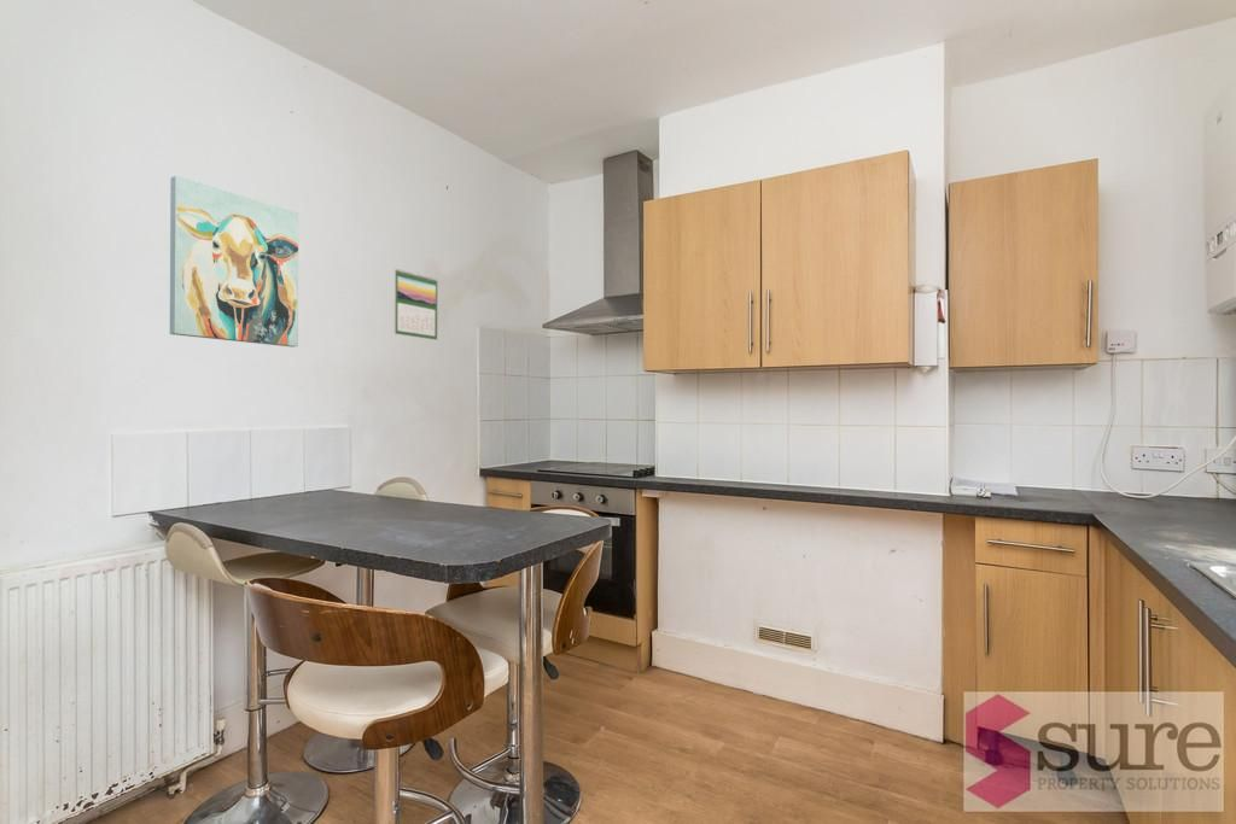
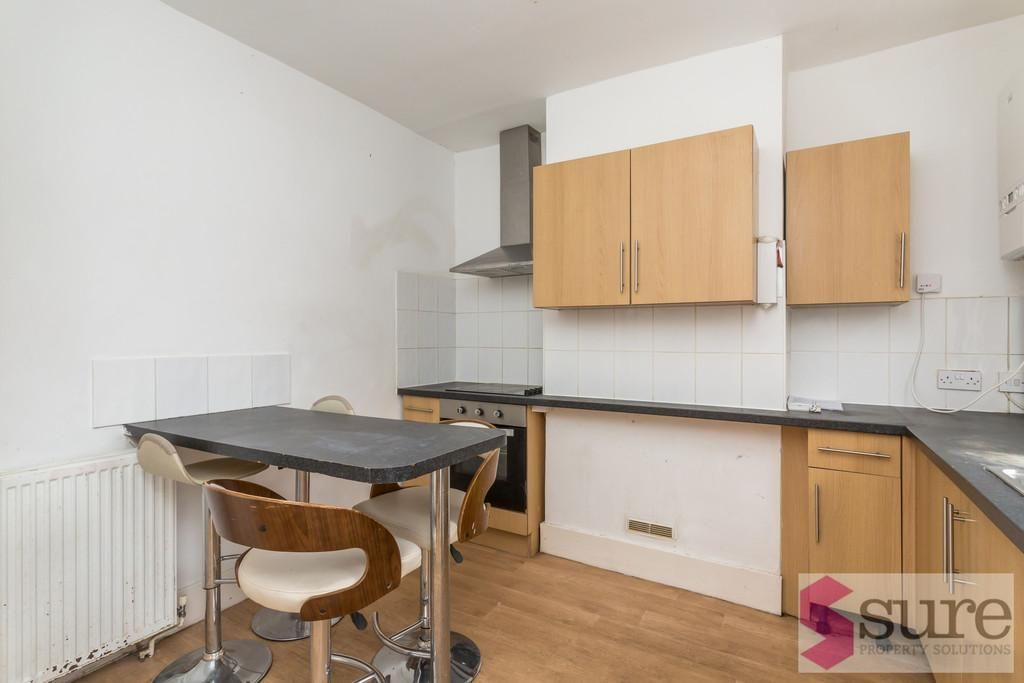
- wall art (239, 268)
- calendar (416, 304)
